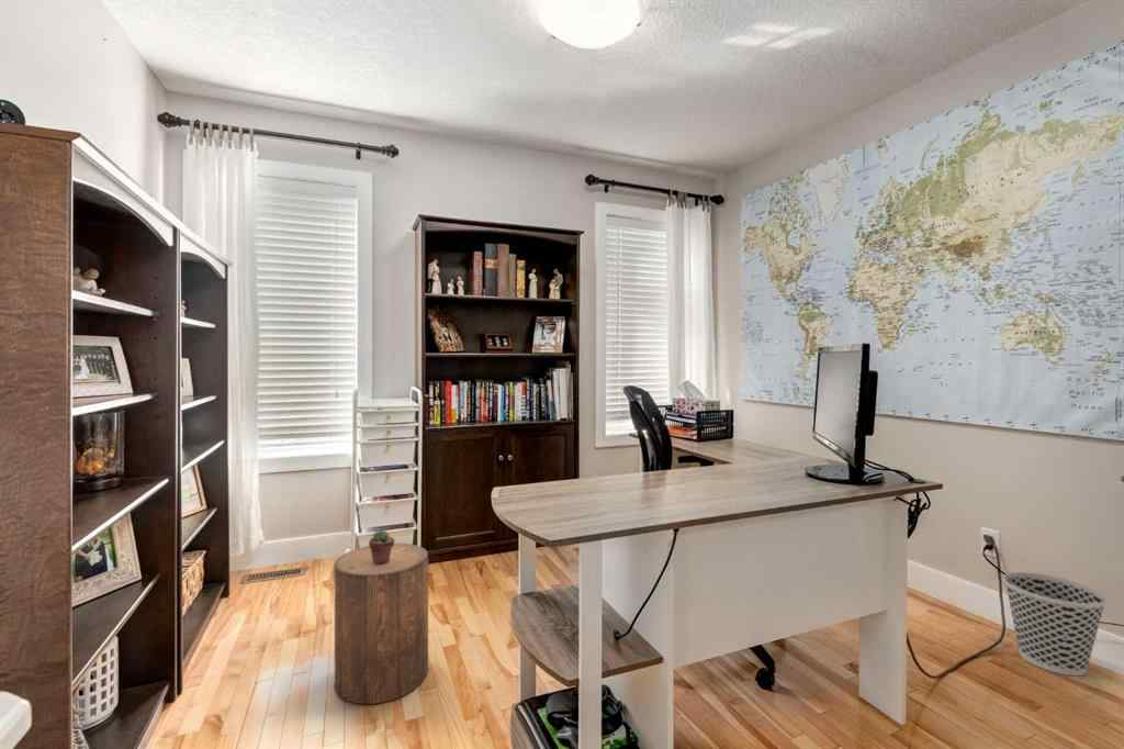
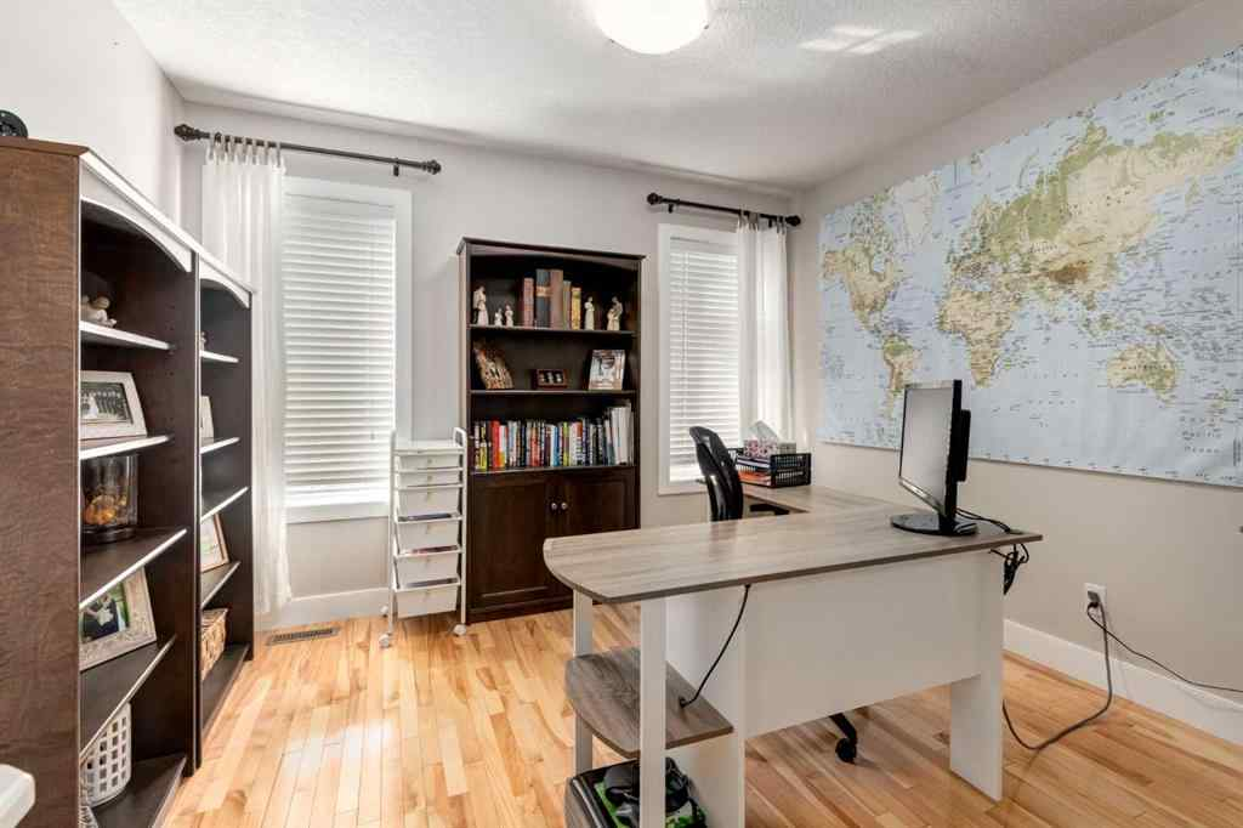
- stool (382, 616)
- potted succulent (381, 545)
- wastebasket (1052, 624)
